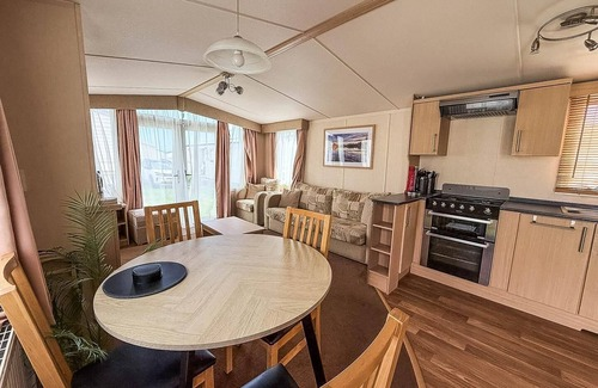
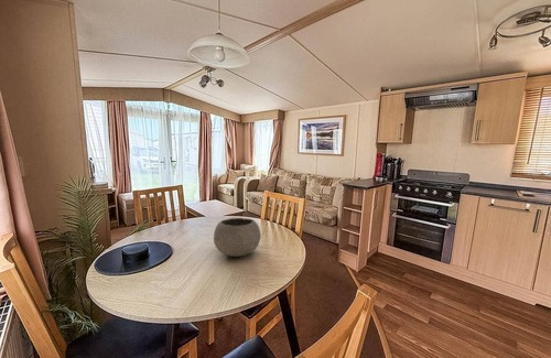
+ bowl (237, 236)
